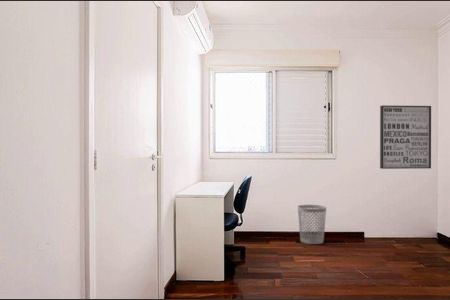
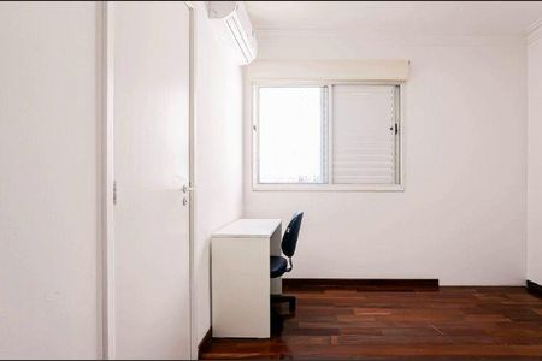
- wall art (405, 137)
- wastebasket (311, 223)
